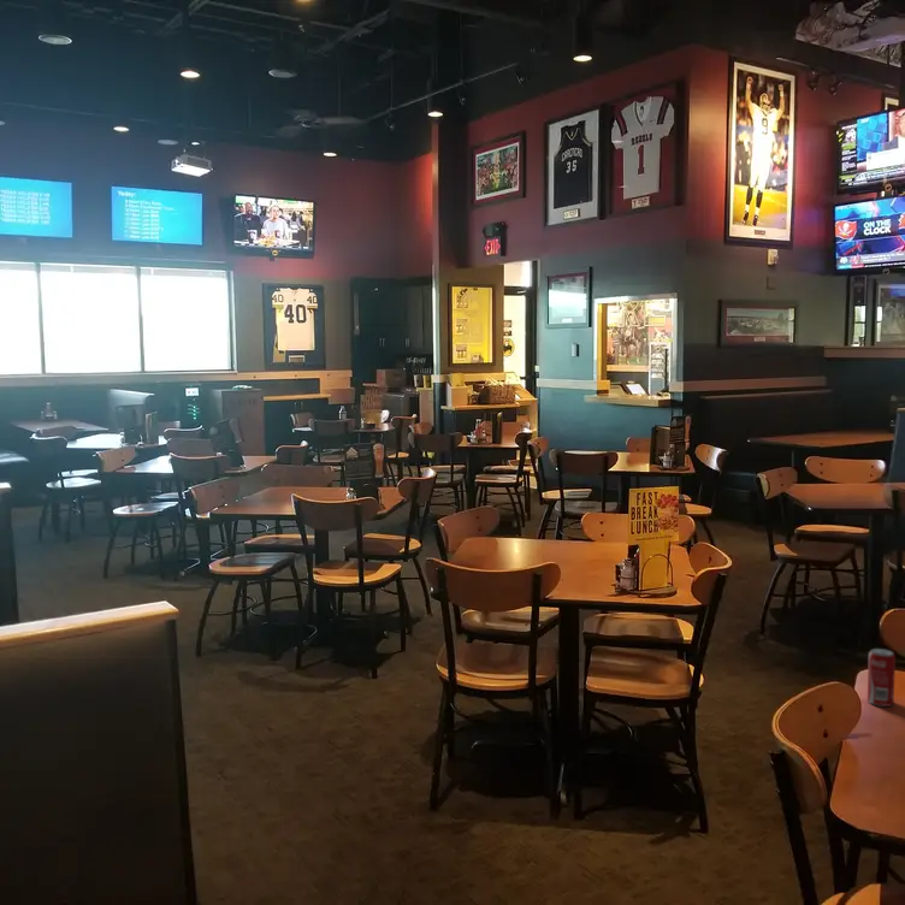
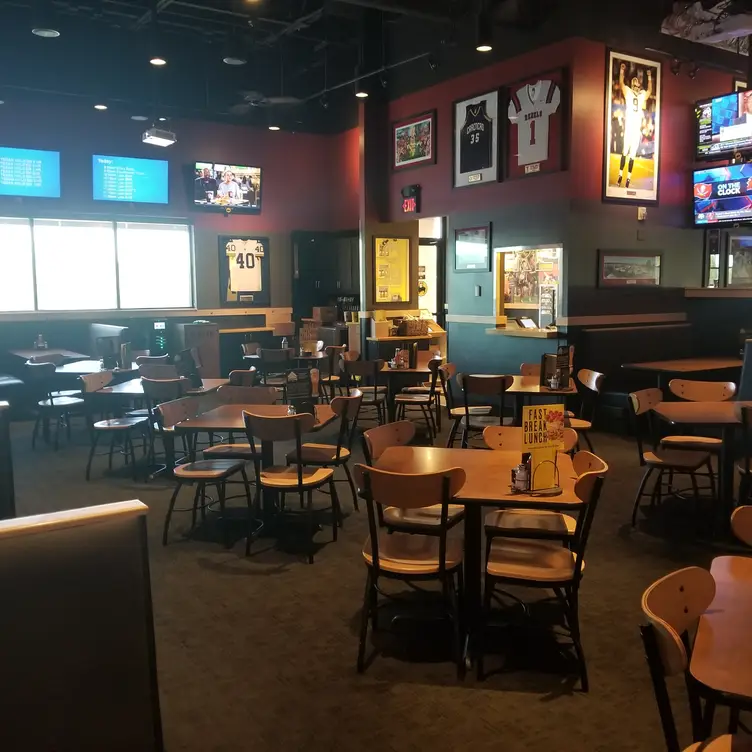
- beverage can (881, 676)
